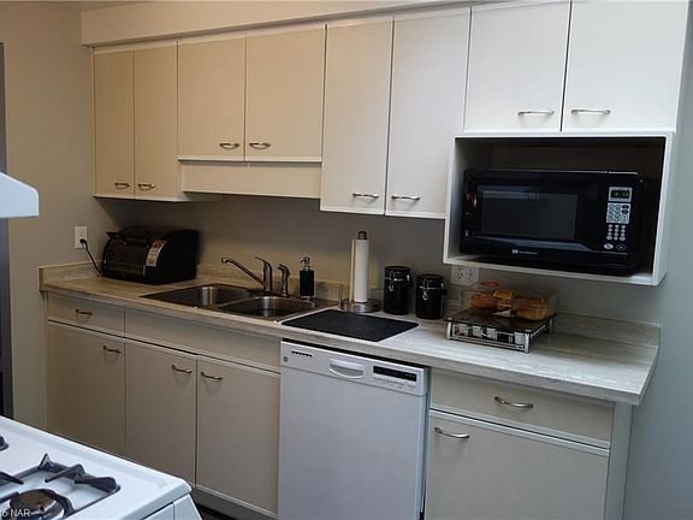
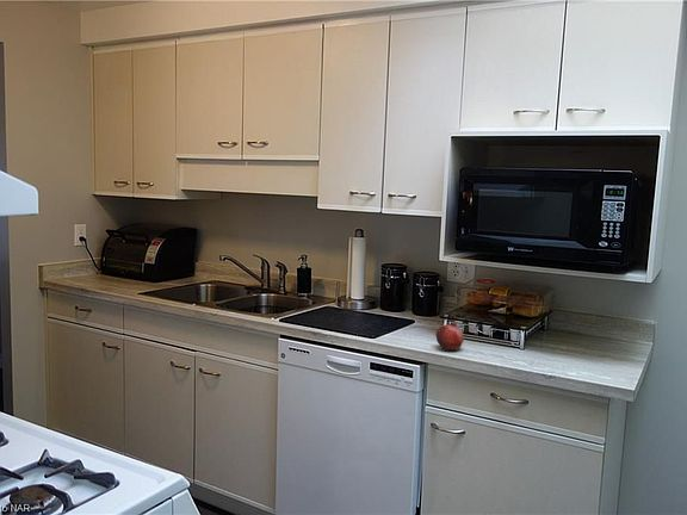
+ fruit (450, 334)
